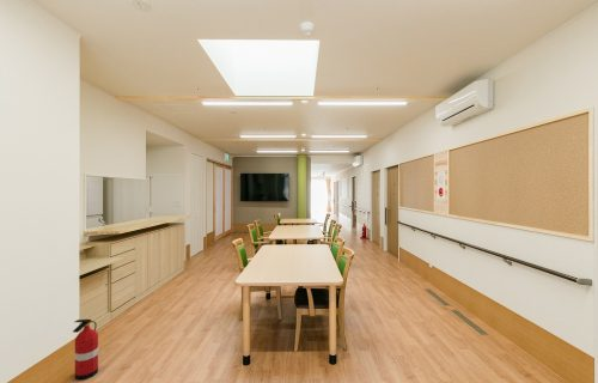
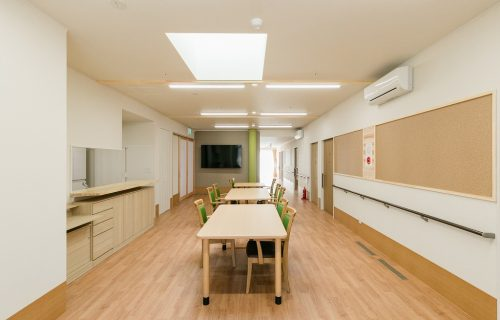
- fire extinguisher (86, 345)
